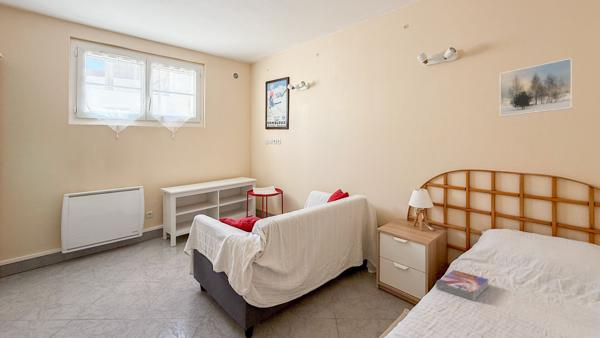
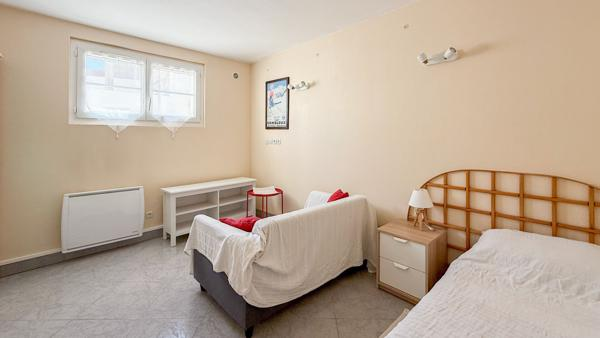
- textbook (462, 283)
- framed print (533, 89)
